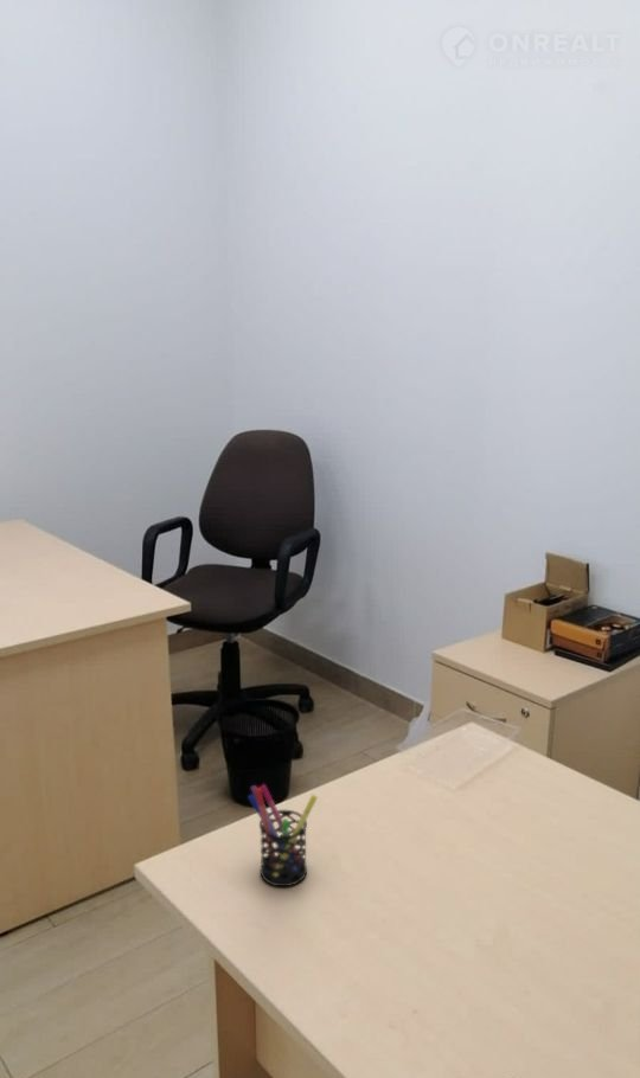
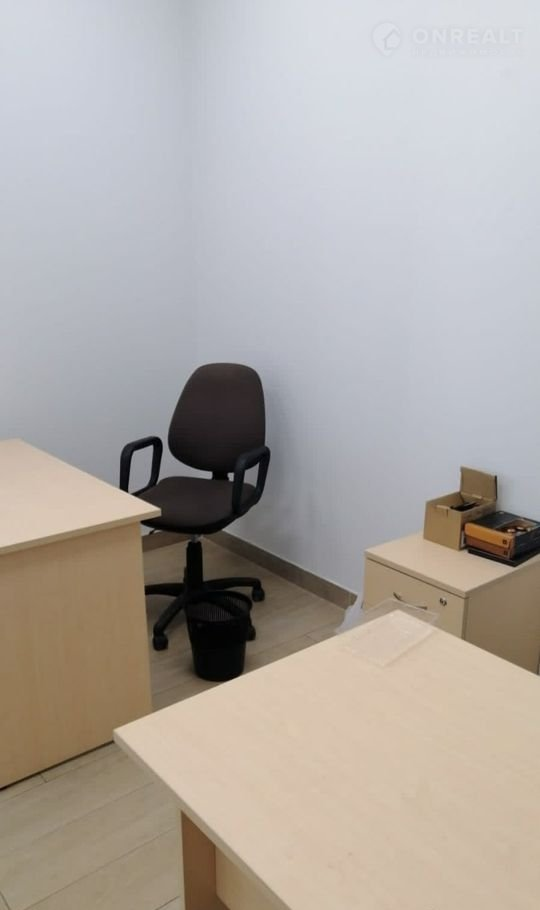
- pen holder (281, 832)
